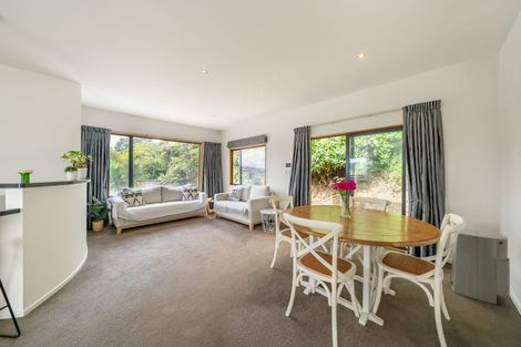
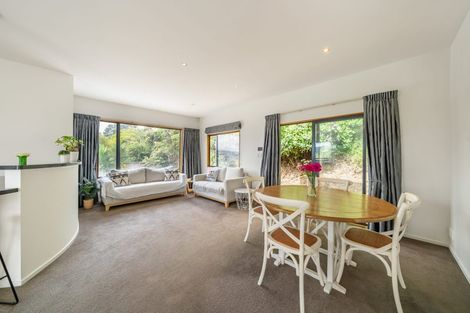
- air purifier (477, 263)
